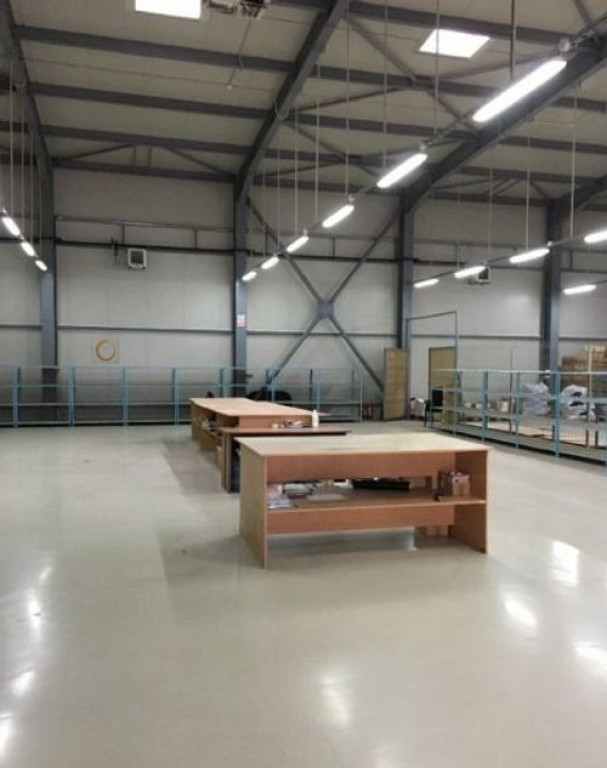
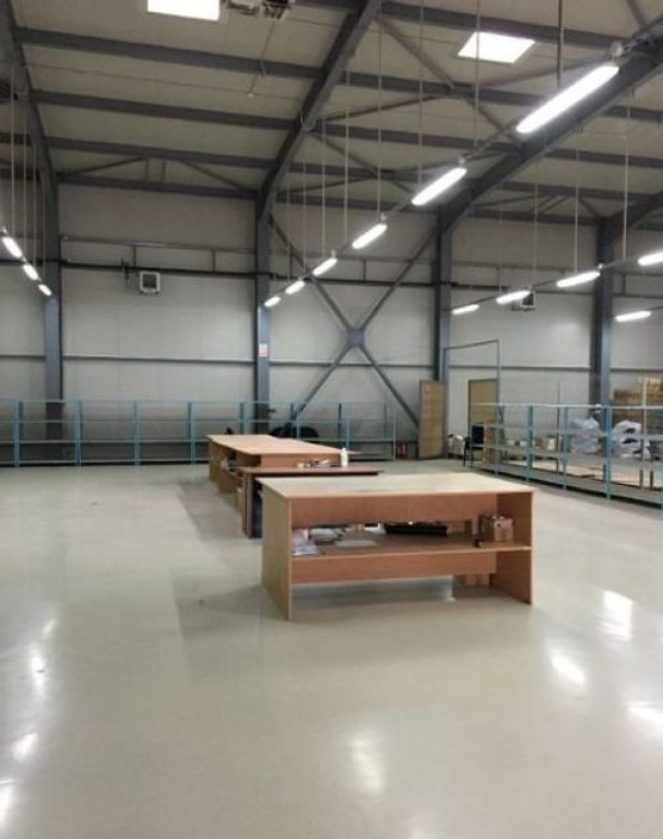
- wall art (105, 350)
